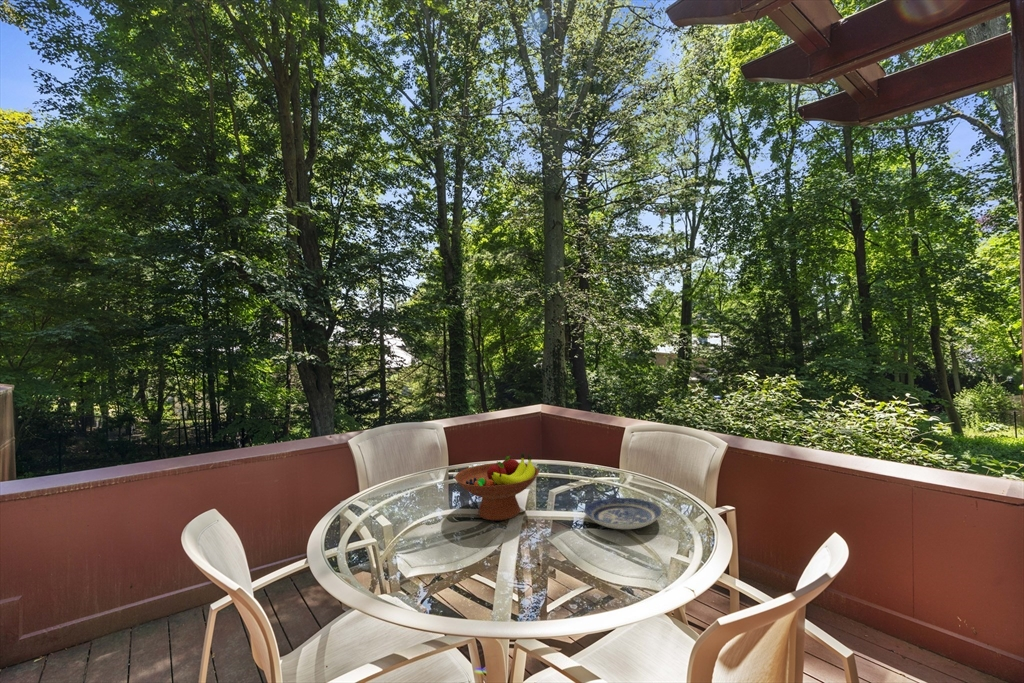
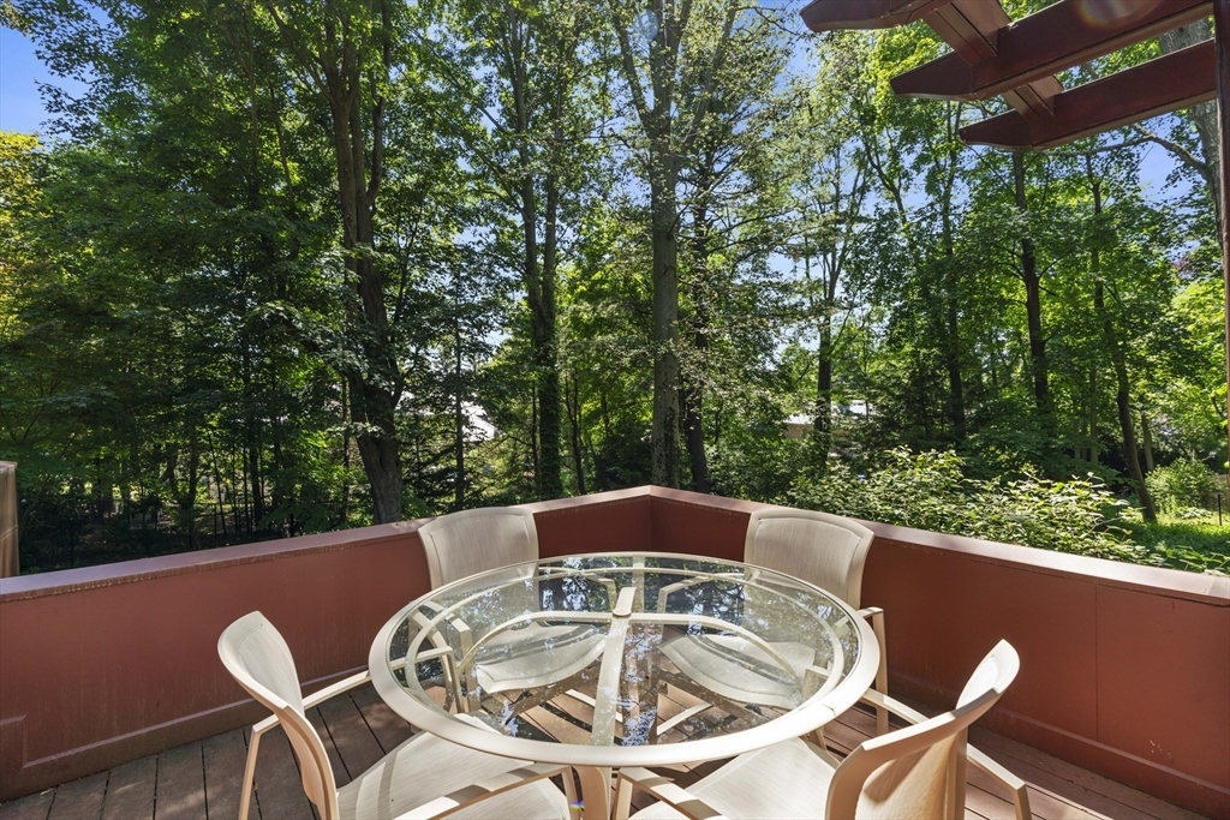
- fruit bowl (497, 485)
- plate (622, 515)
